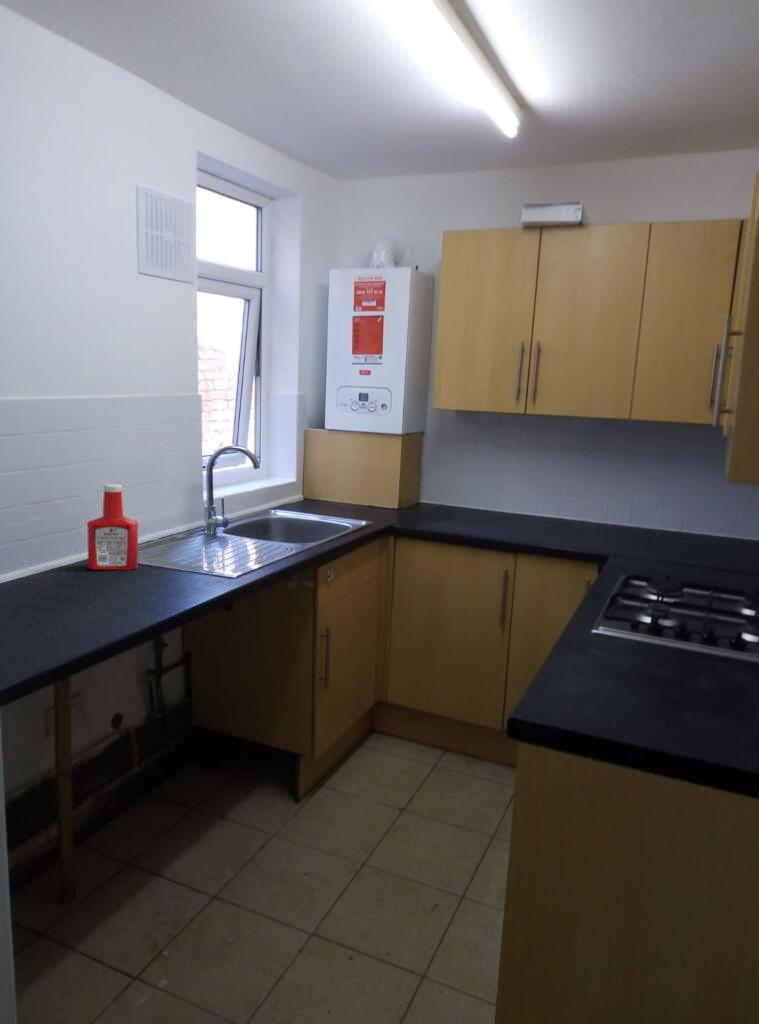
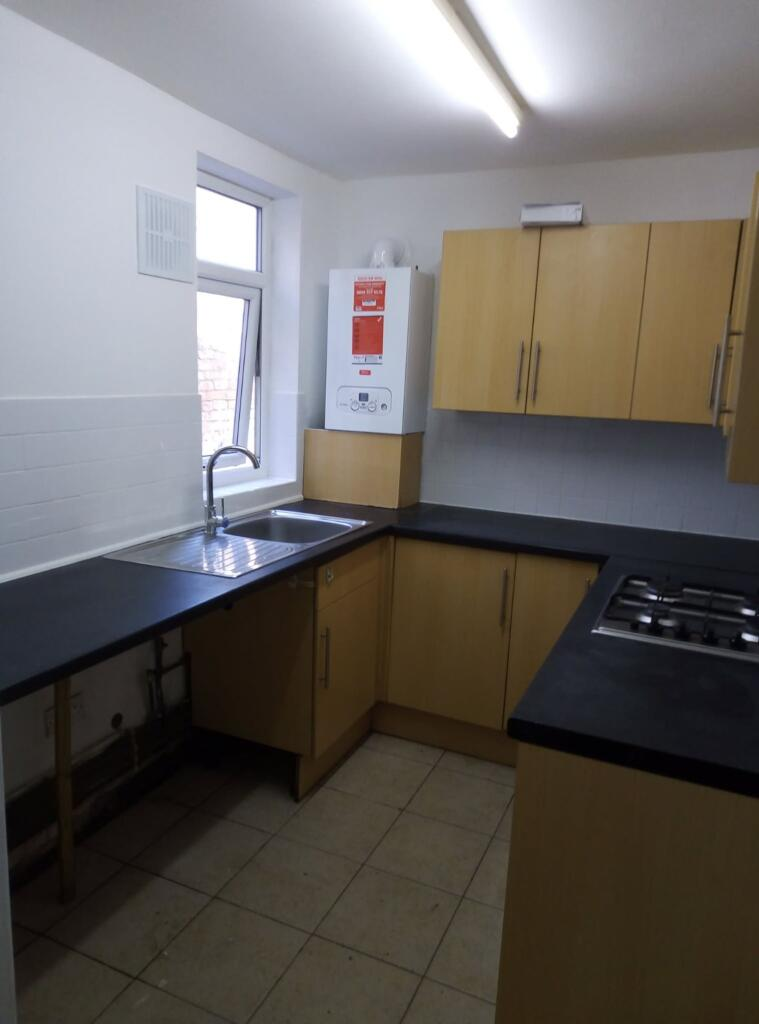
- soap bottle (113, 526)
